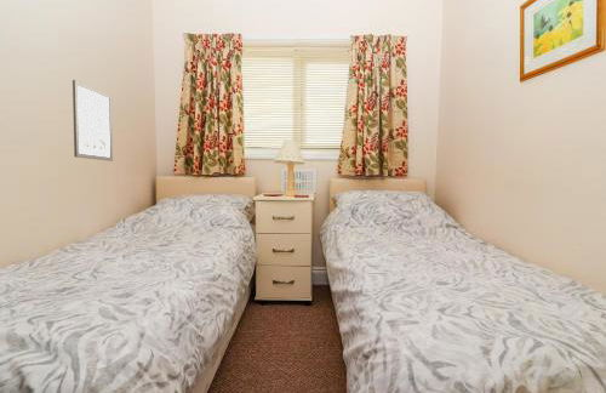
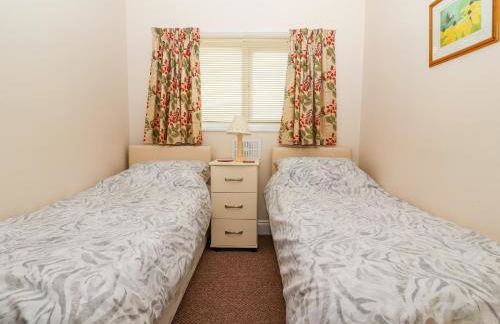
- wall art (93, 124)
